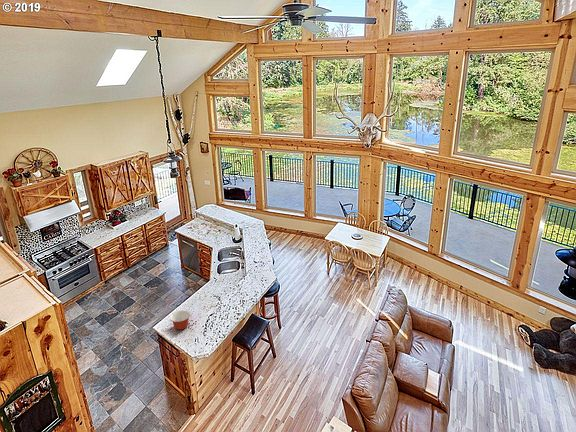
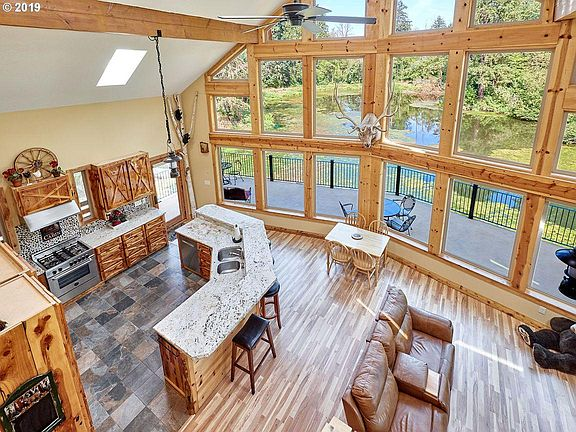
- mixing bowl (180, 321)
